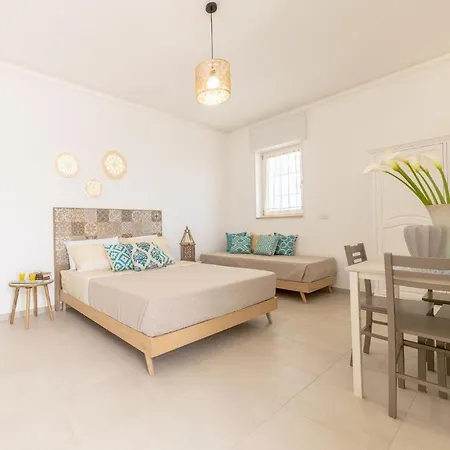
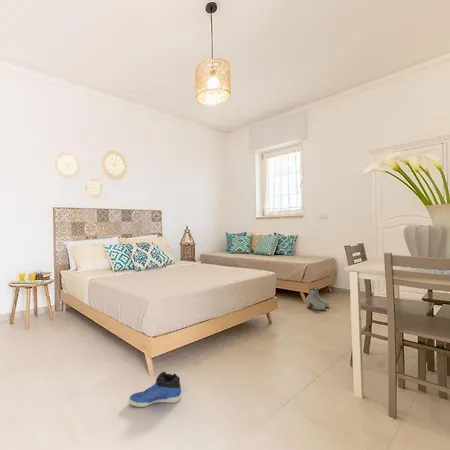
+ sneaker (155, 387)
+ boots (317, 298)
